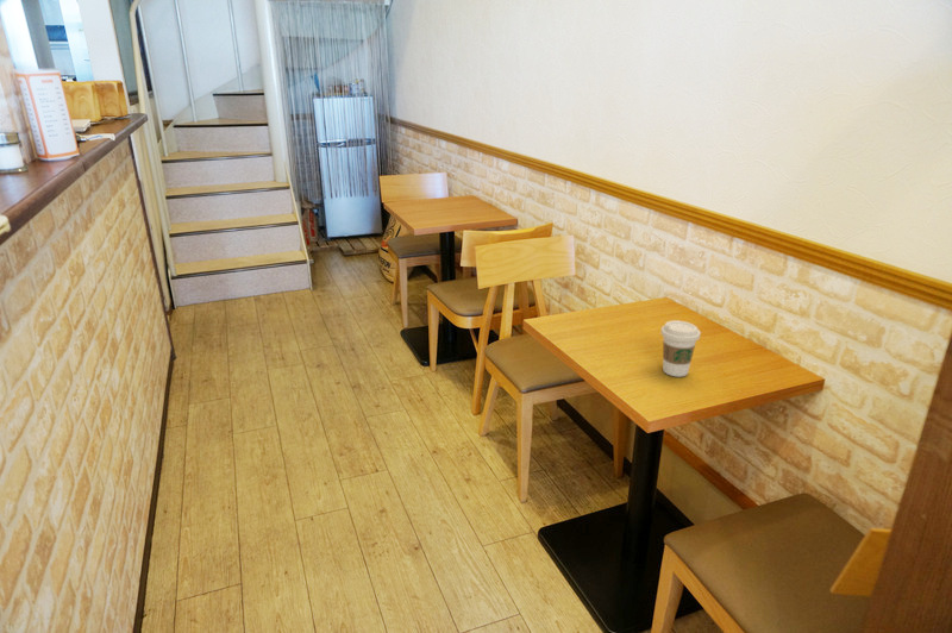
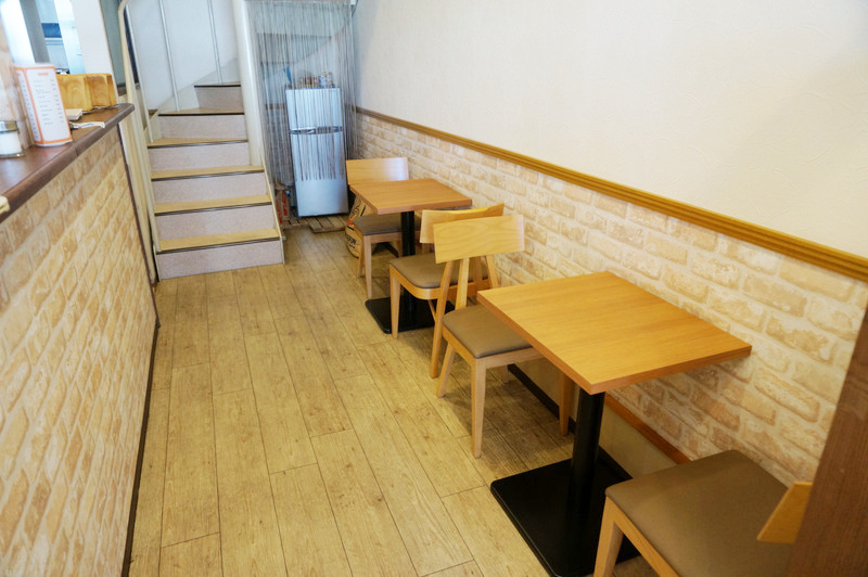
- coffee cup (678, 349)
